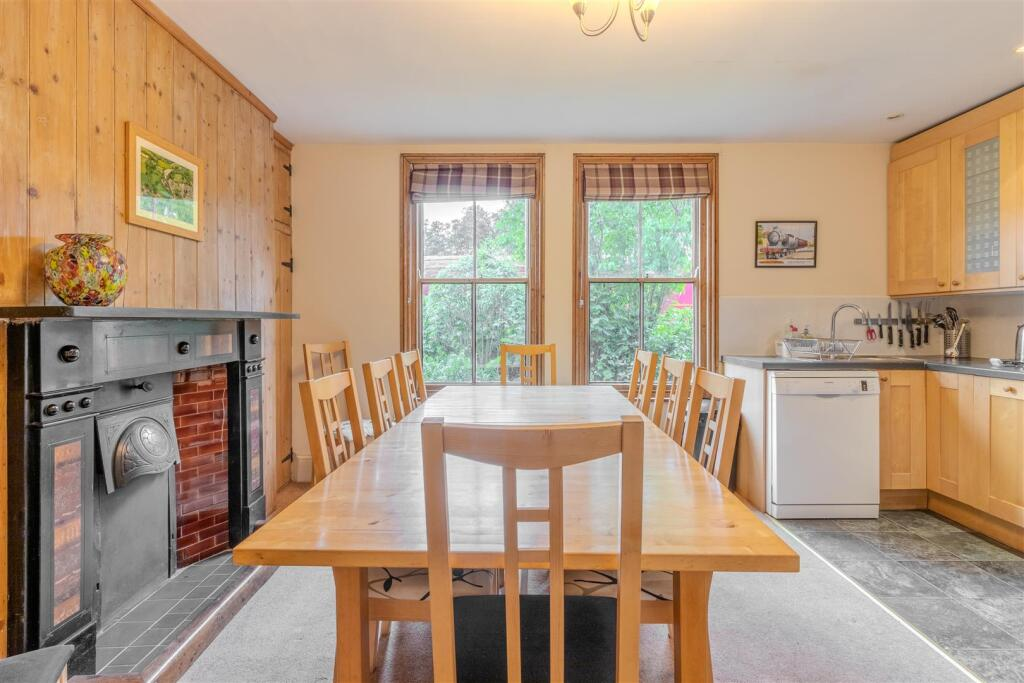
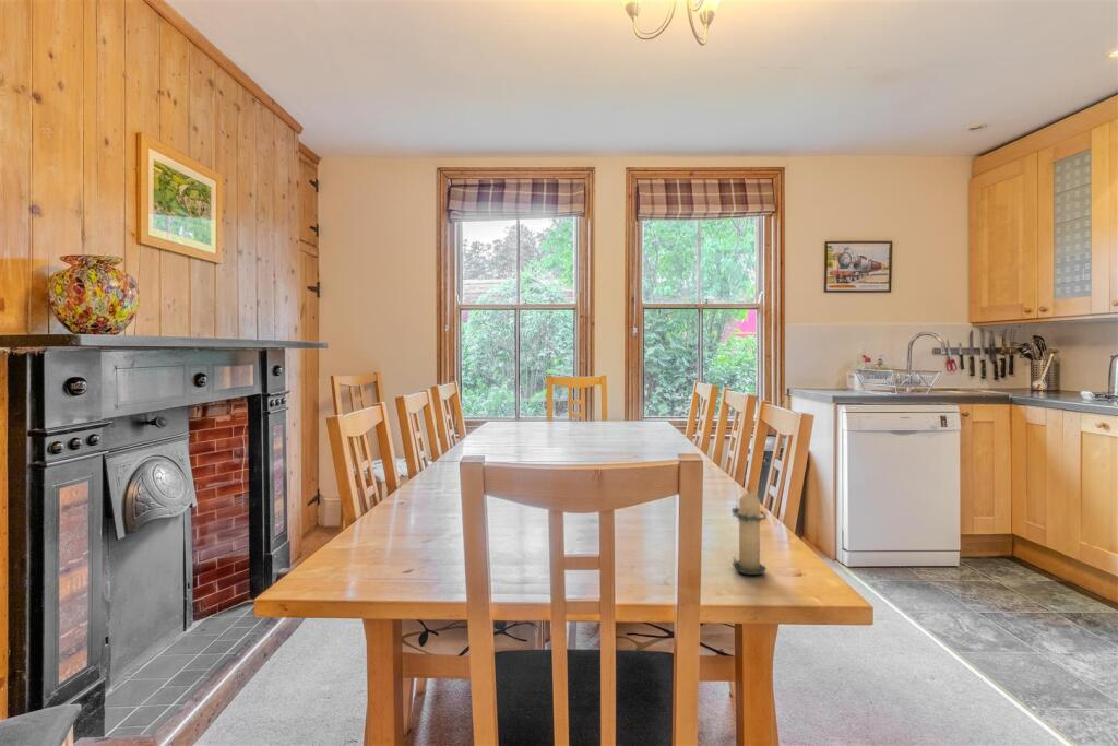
+ candle (749, 528)
